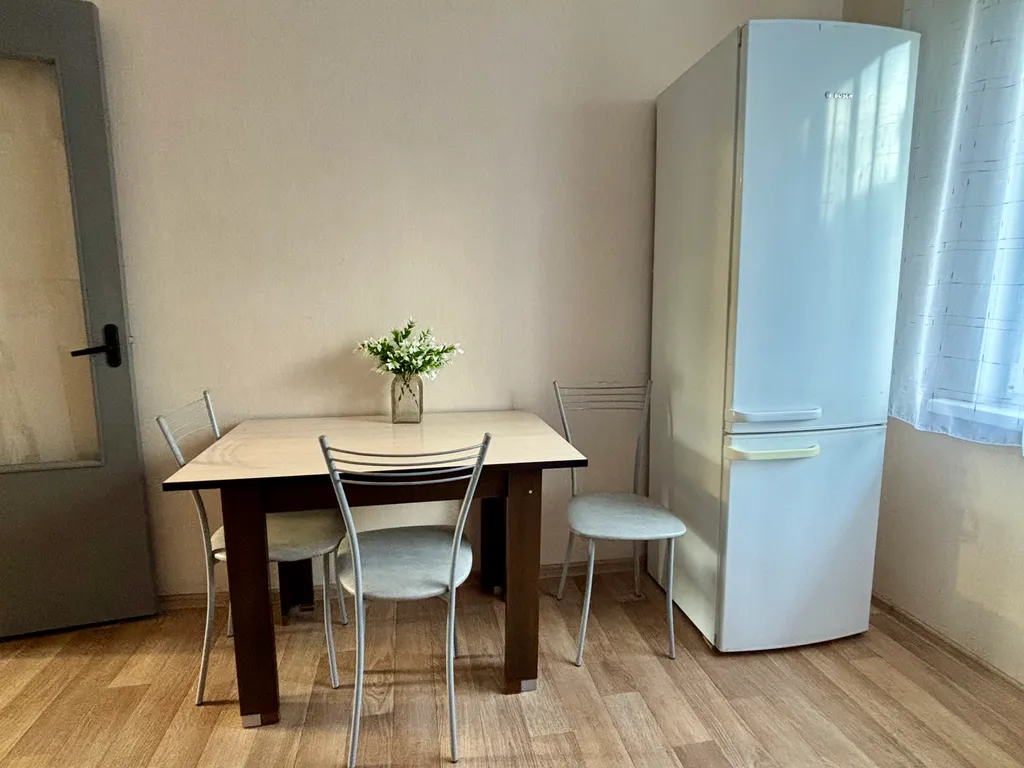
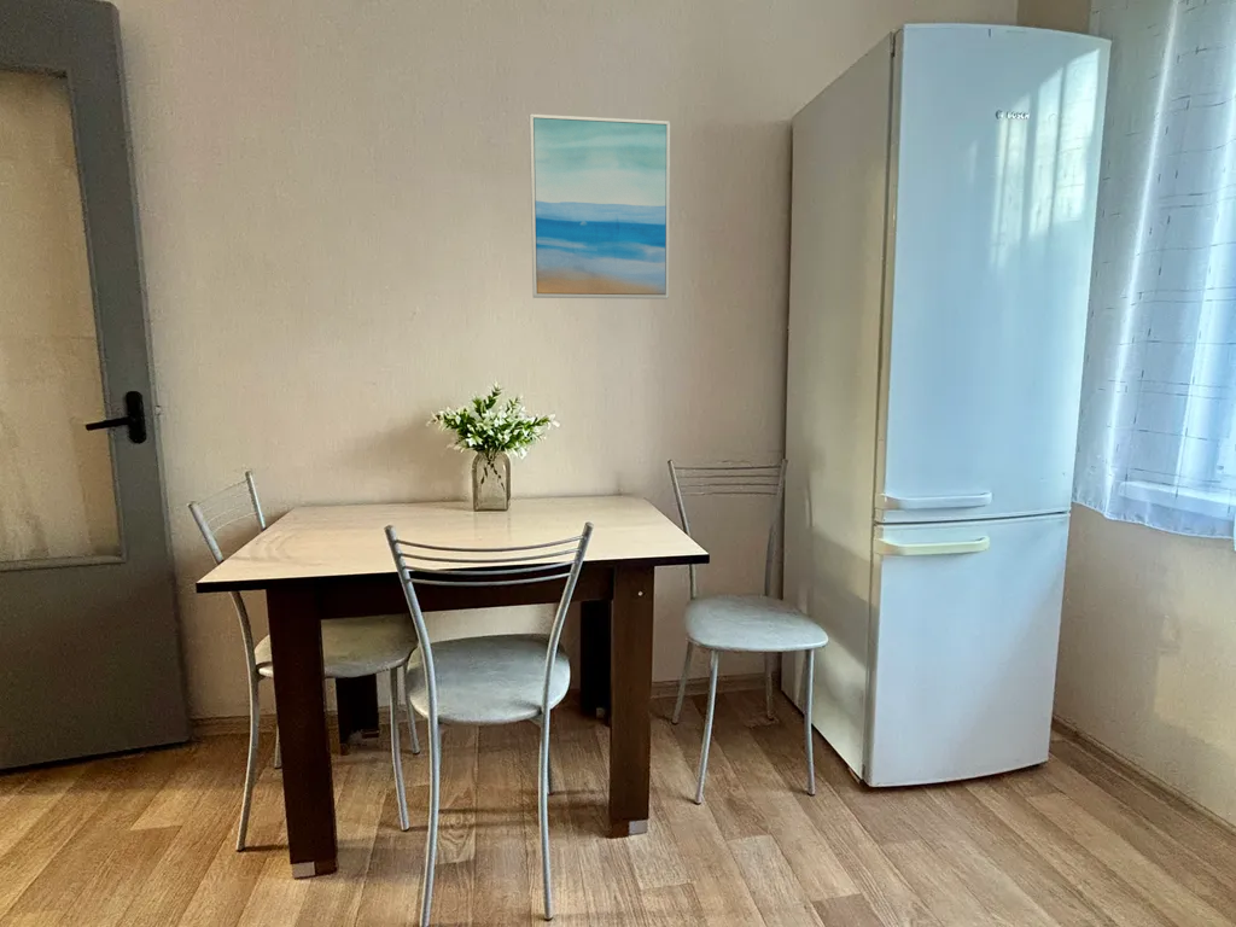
+ wall art (600, 210)
